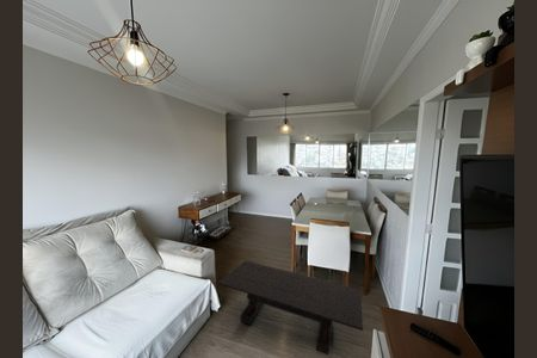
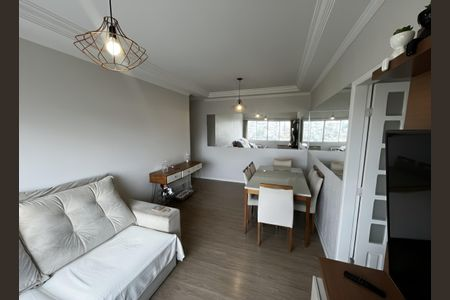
- coffee table (288, 304)
